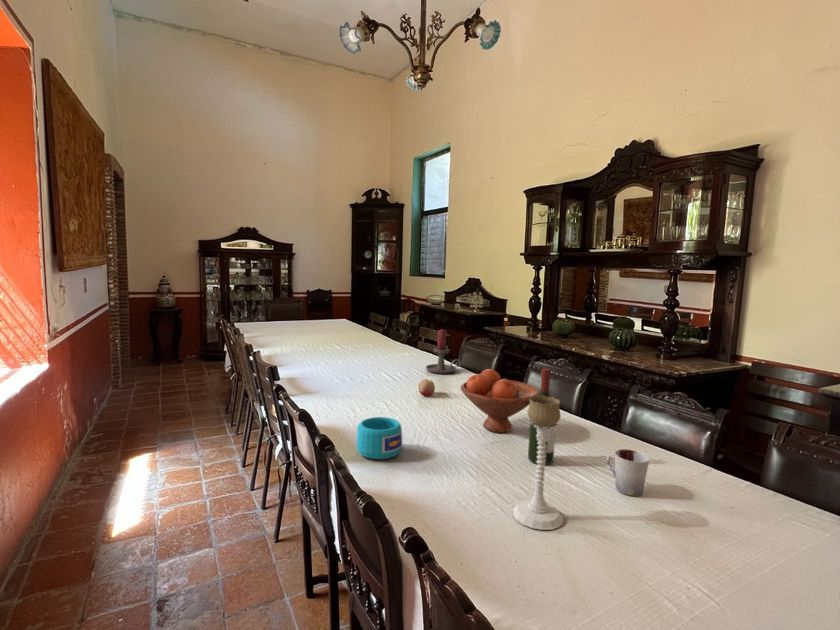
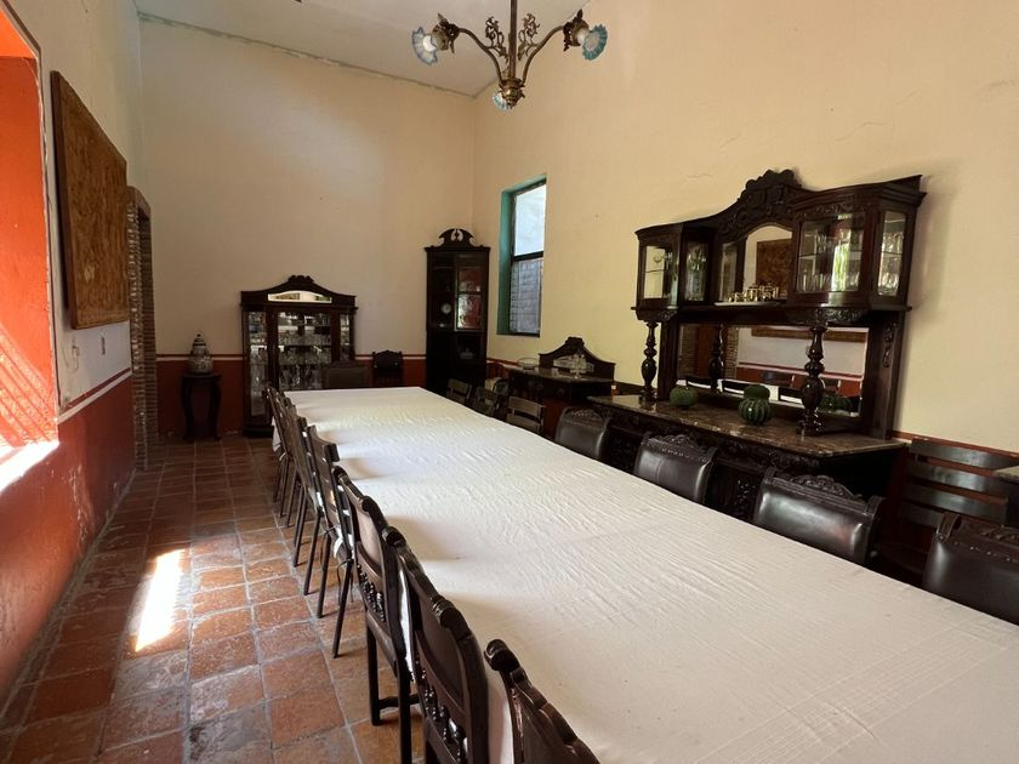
- candle holder (445, 349)
- fruit bowl (498, 400)
- wine bottle (532, 422)
- cup (624, 470)
- fruit (426, 387)
- candle holder (541, 458)
- cup (375, 436)
